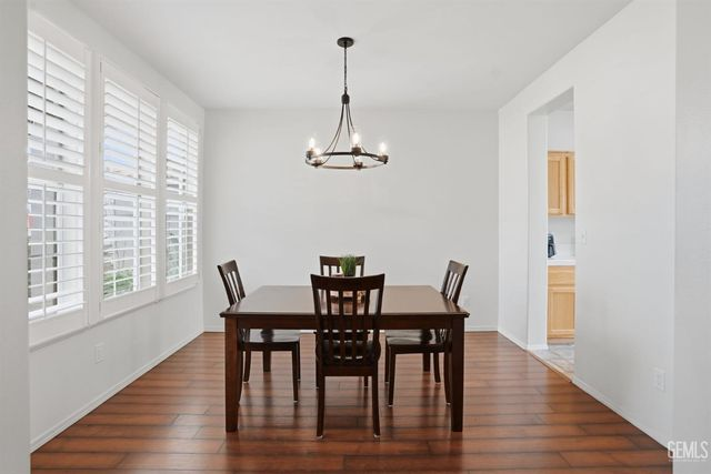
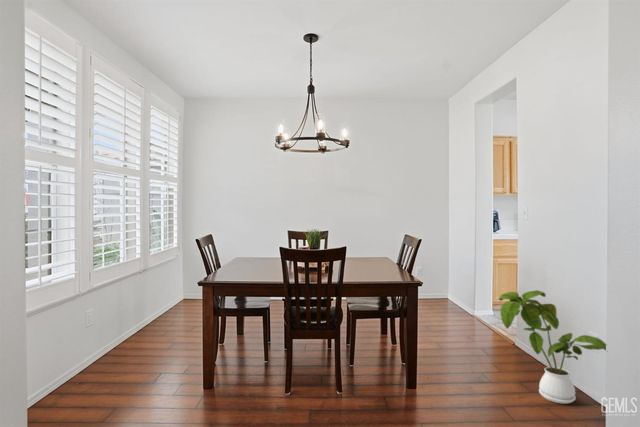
+ house plant (542, 345)
